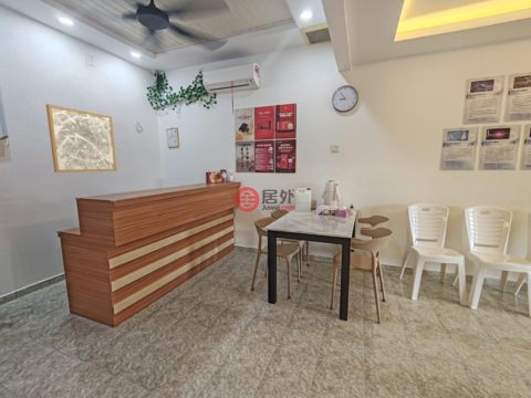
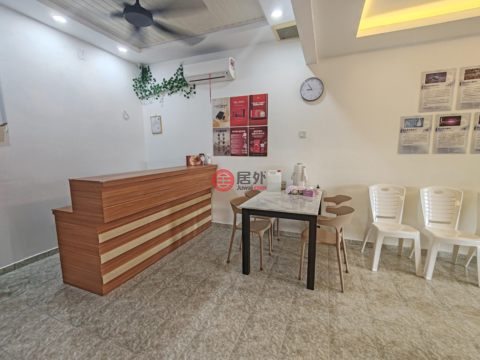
- wall art (85, 142)
